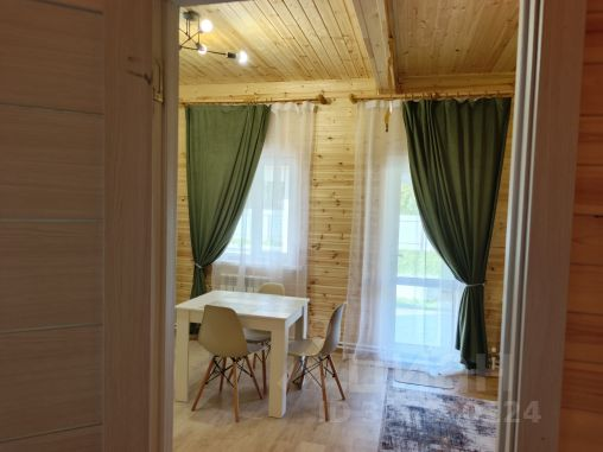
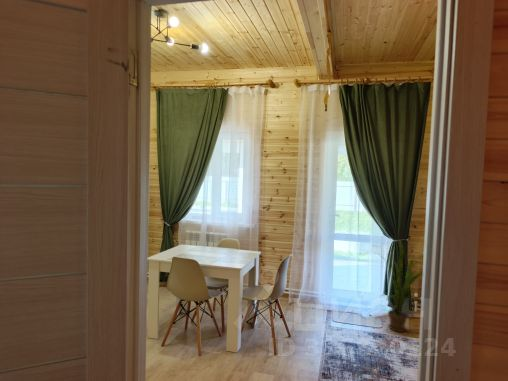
+ house plant (396, 285)
